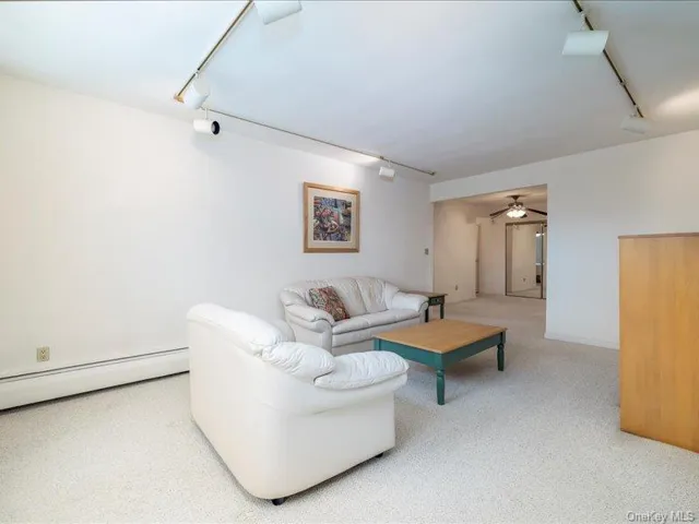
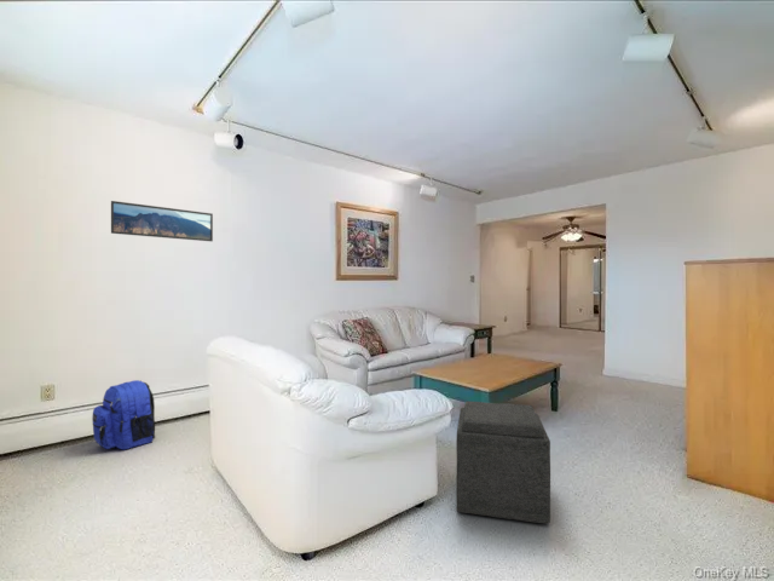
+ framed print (166, 223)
+ ottoman (499, 454)
+ backpack (125, 413)
